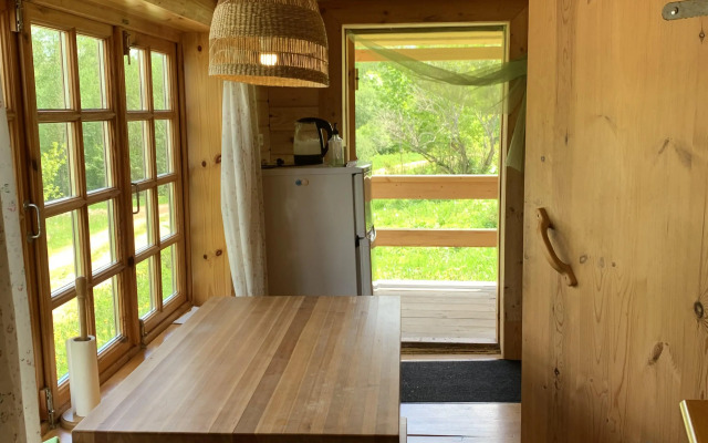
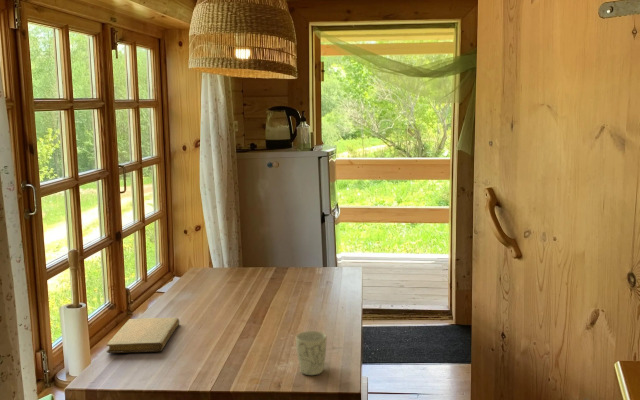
+ mug (314, 351)
+ notebook (145, 334)
